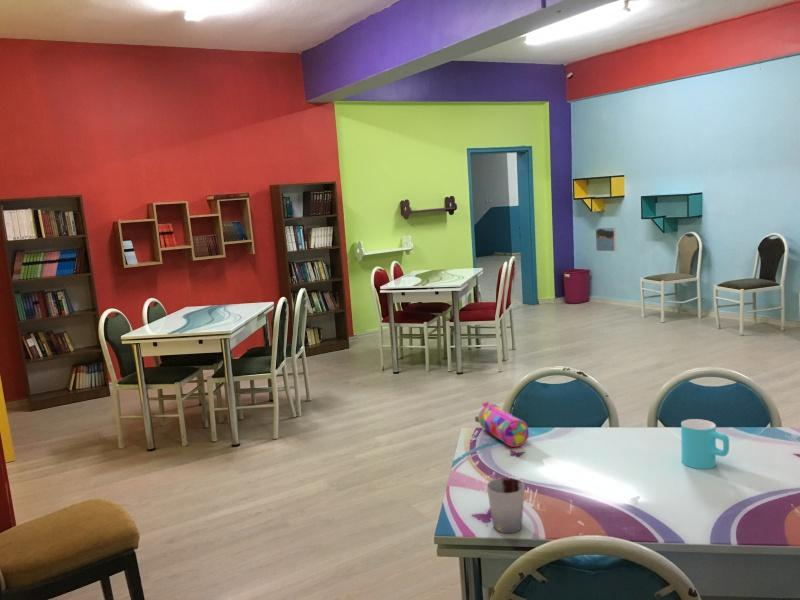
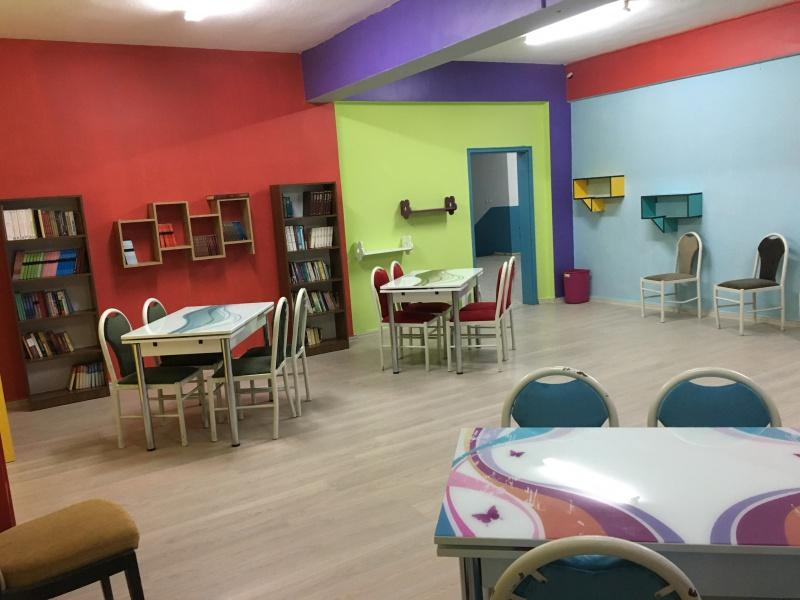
- cup (702, 445)
- pencil case (501, 424)
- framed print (605, 239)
- cup (504, 502)
